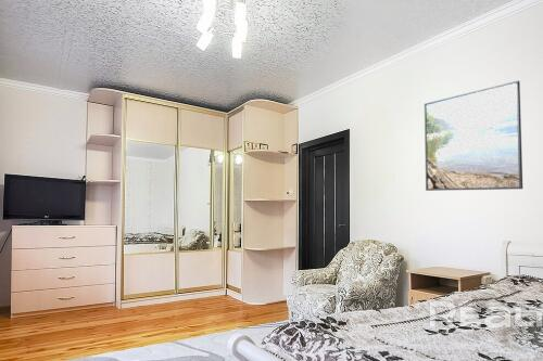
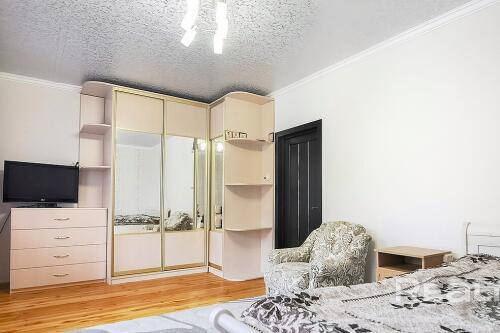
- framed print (467, 141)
